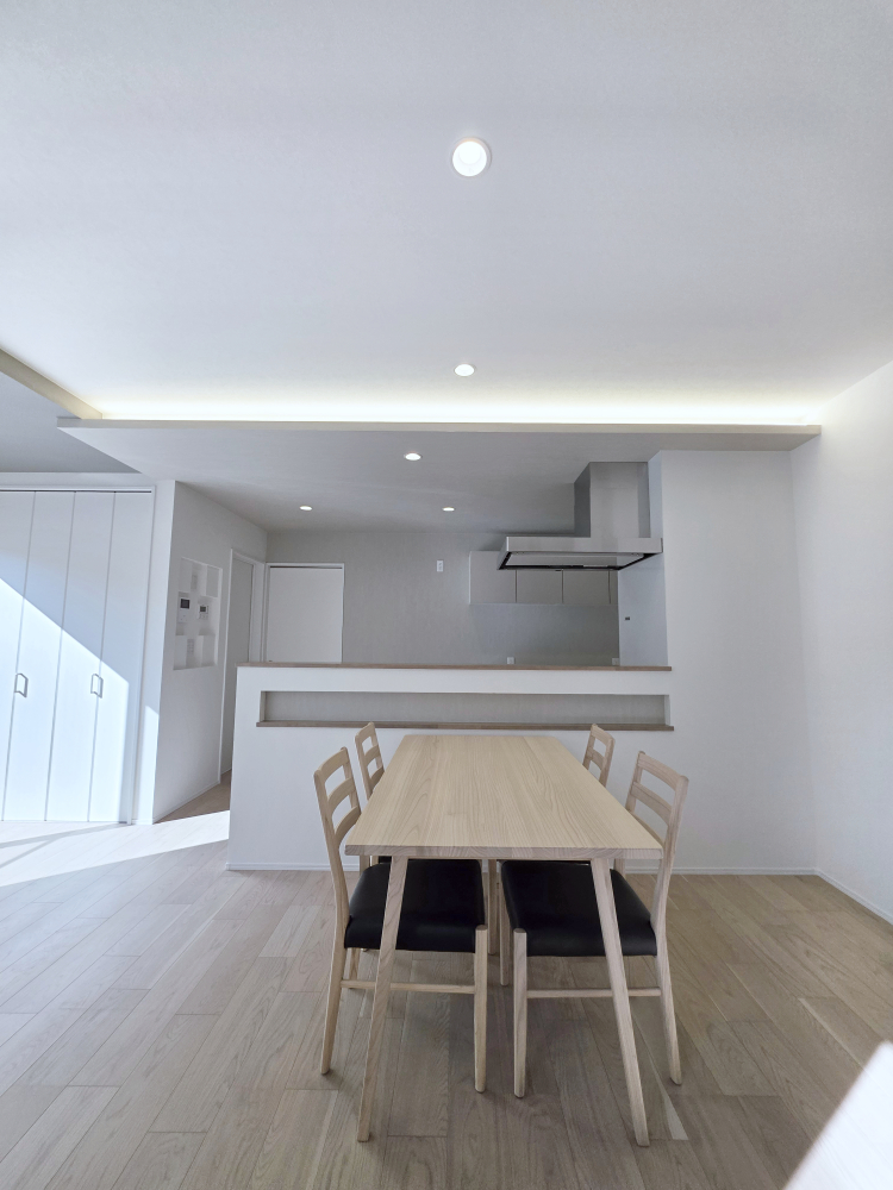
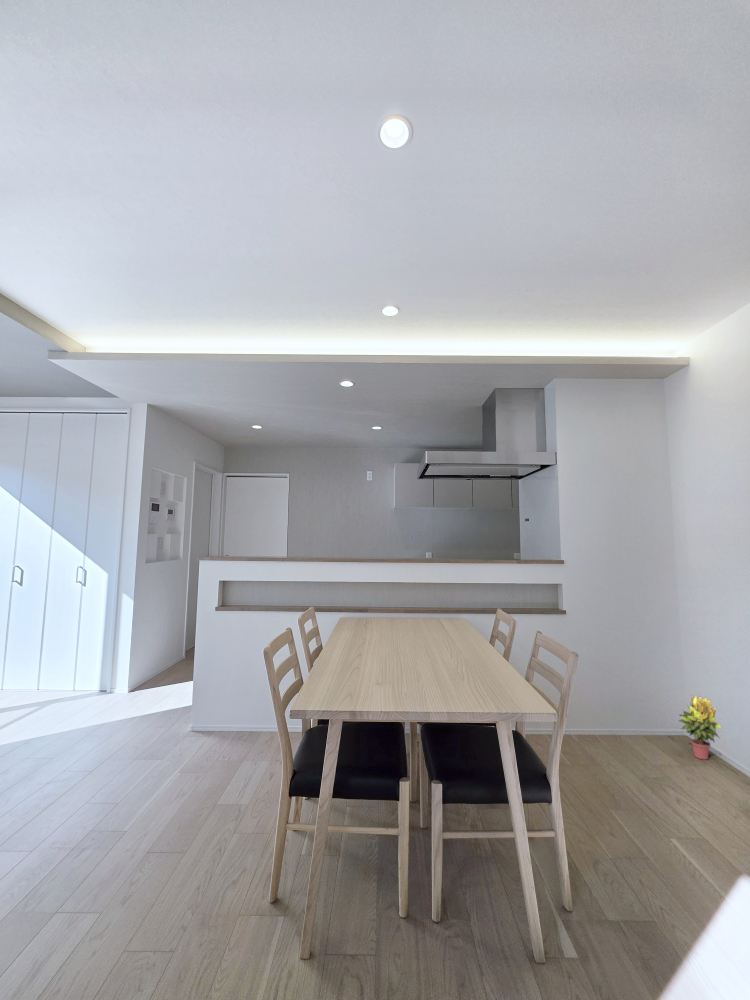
+ potted plant (700, 726)
